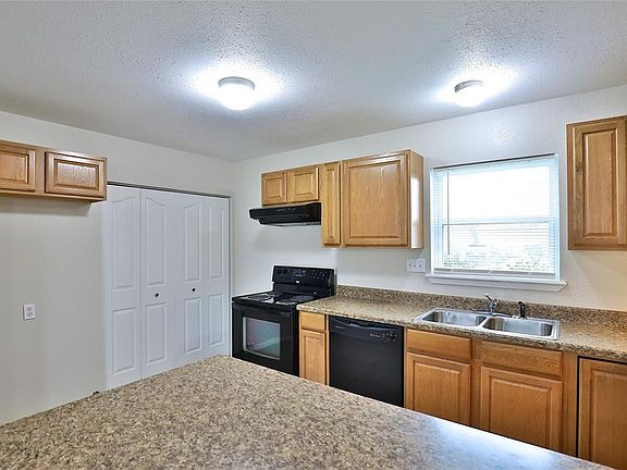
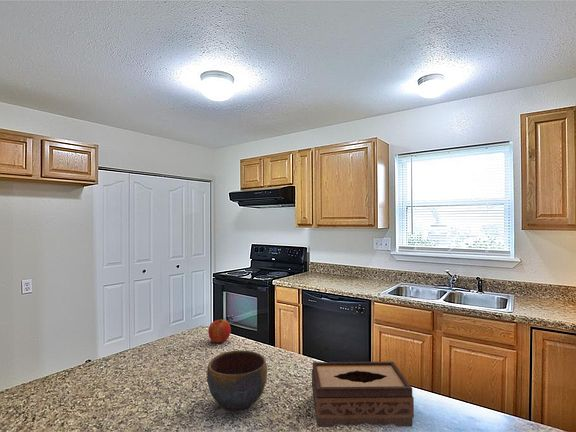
+ tissue box (358, 391)
+ bowl (237, 381)
+ fruit (219, 329)
